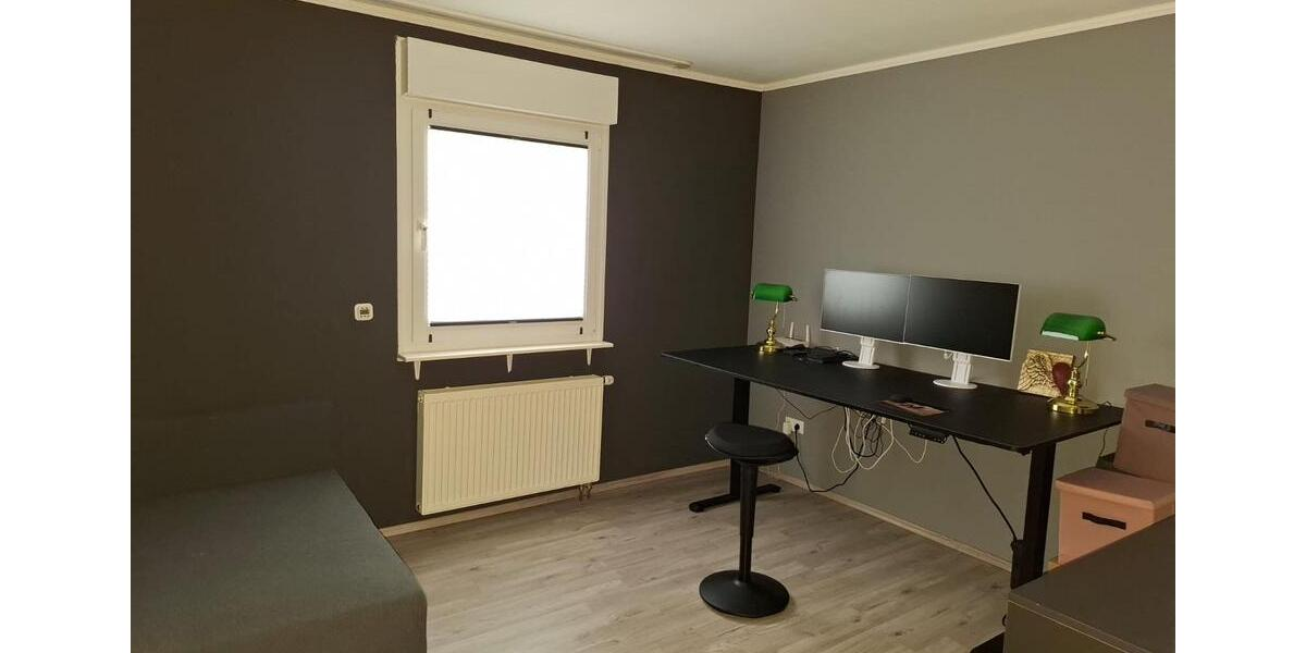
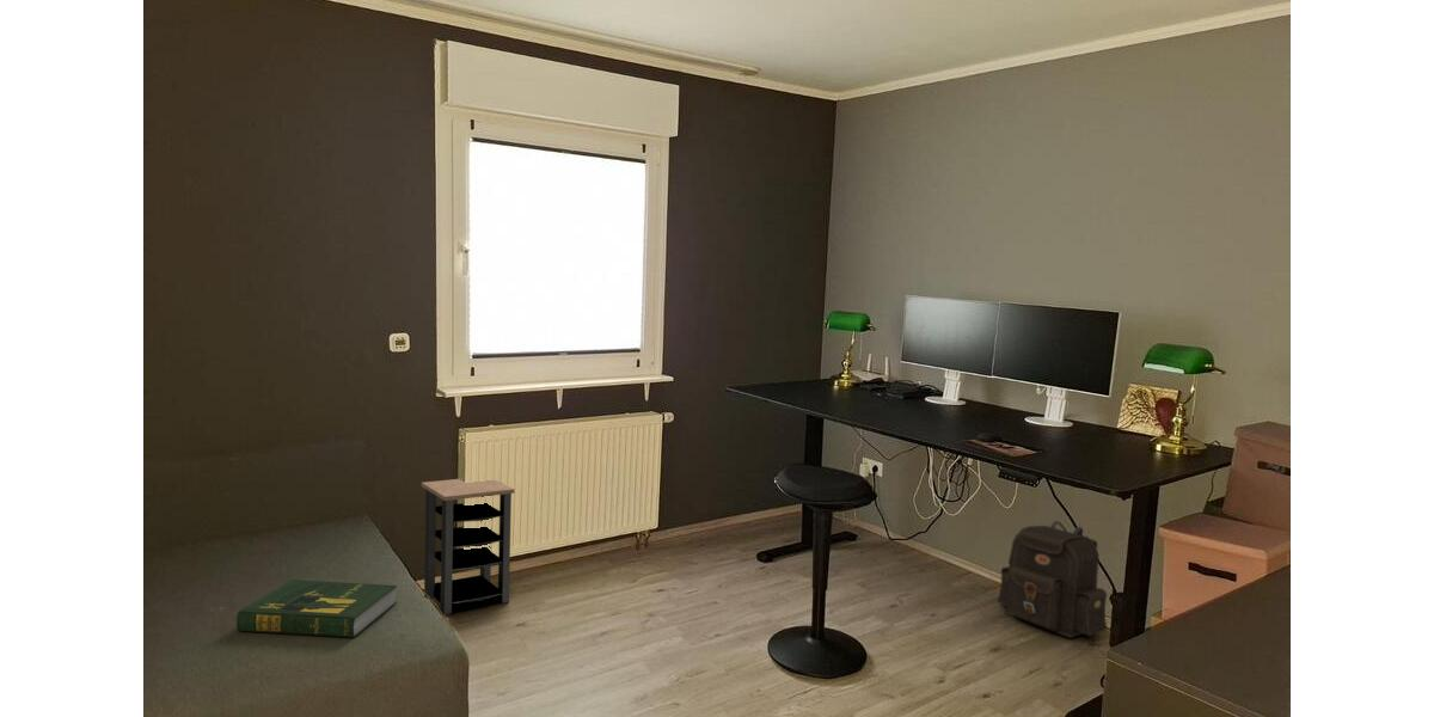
+ backpack (1053, 574)
+ book (320, 607)
+ side table (466, 541)
